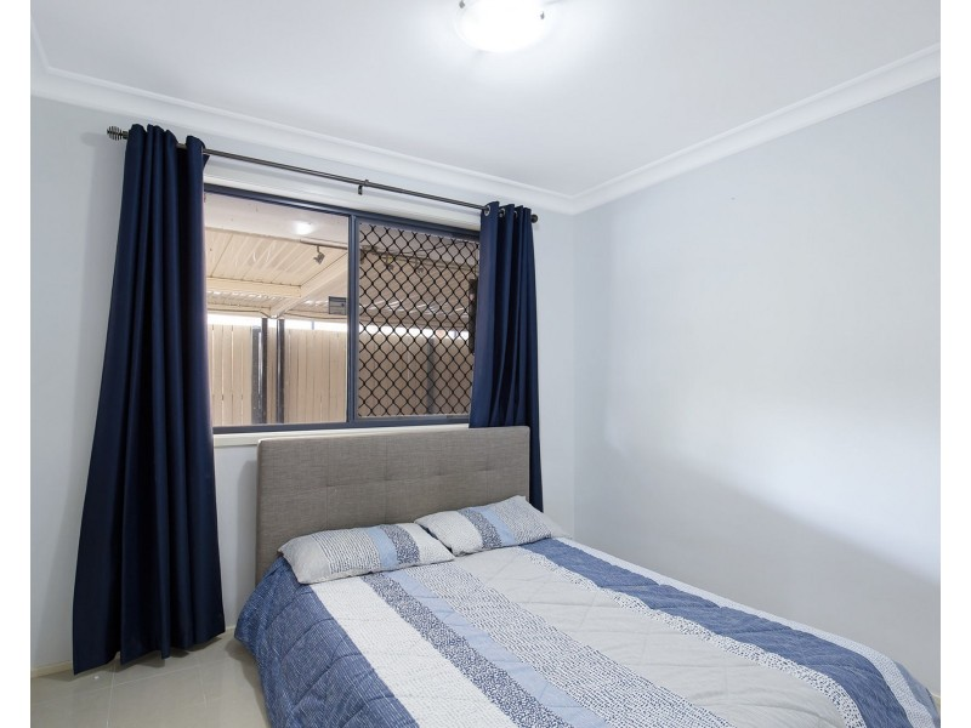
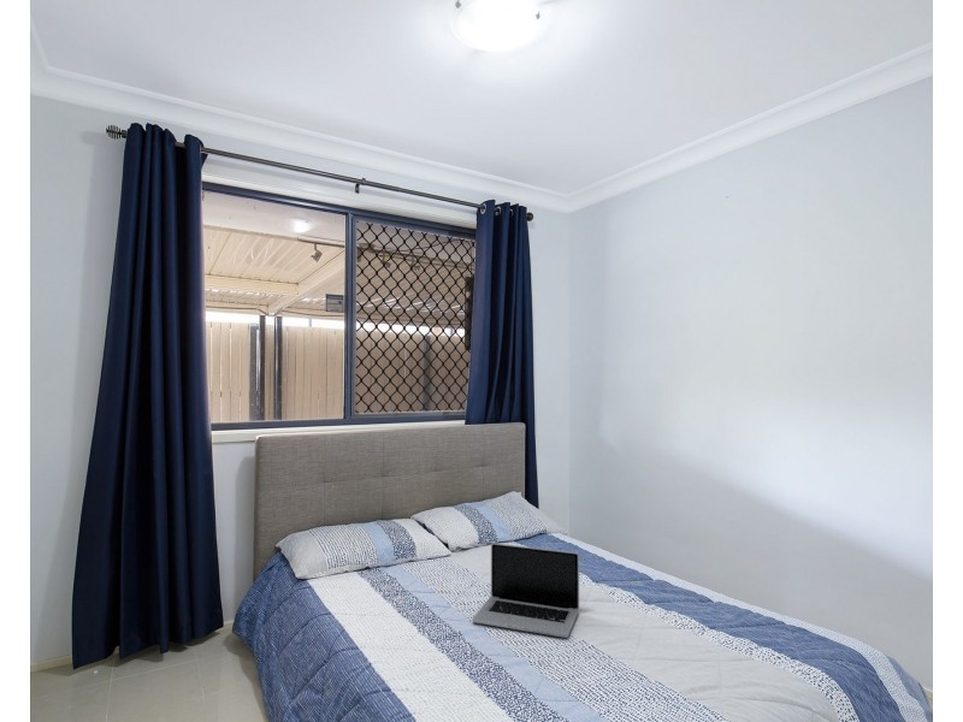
+ laptop (526, 587)
